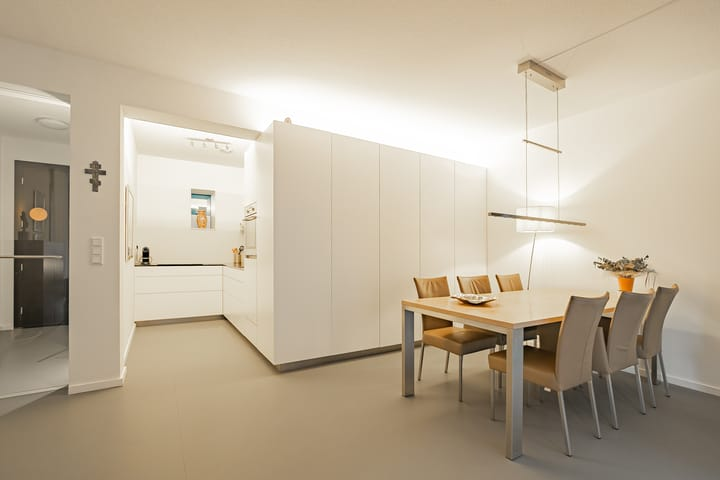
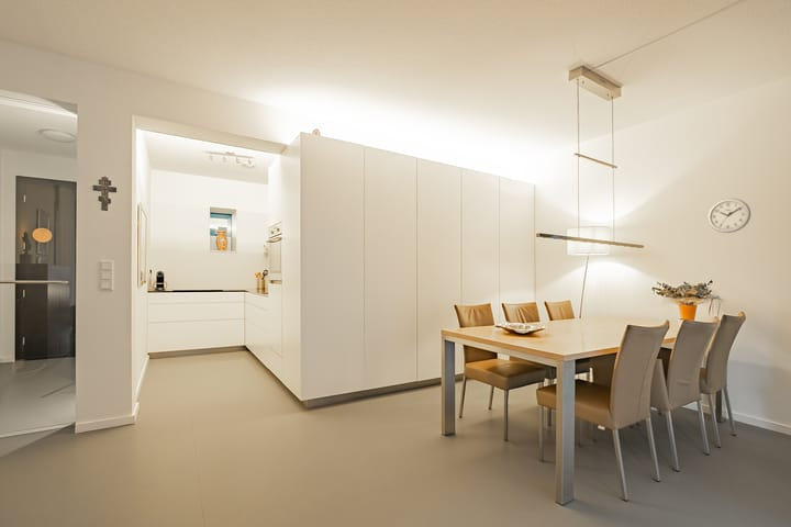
+ wall clock (727, 215)
